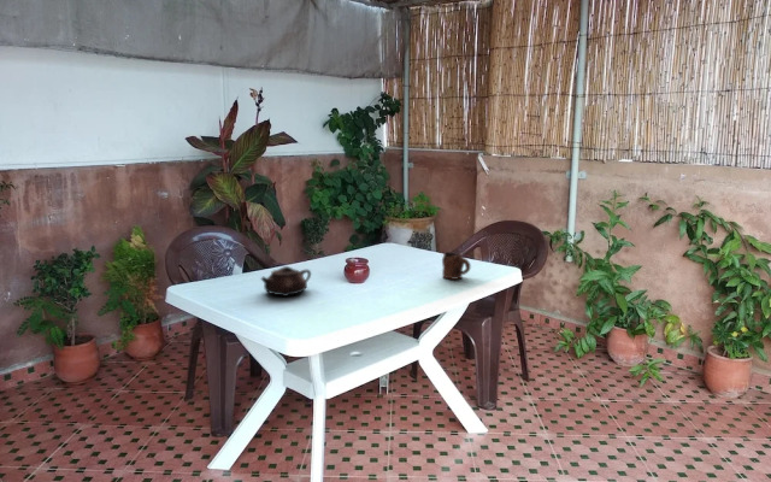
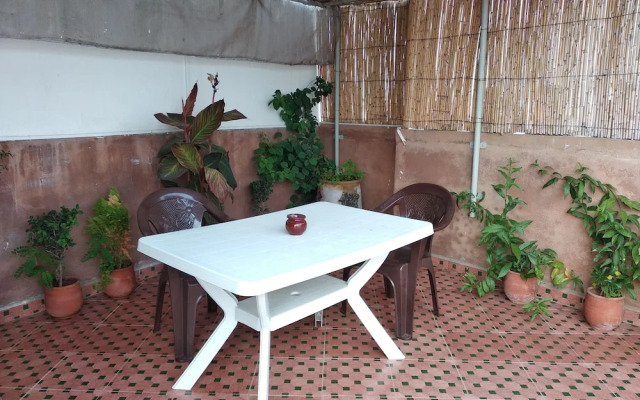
- teapot (287, 280)
- mug (457, 265)
